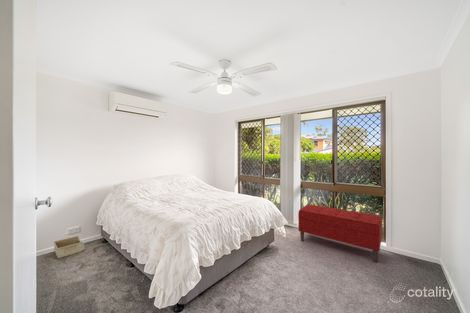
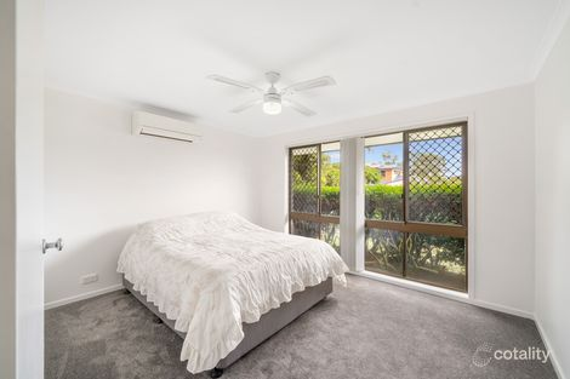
- storage bin (69, 246)
- bench (338, 228)
